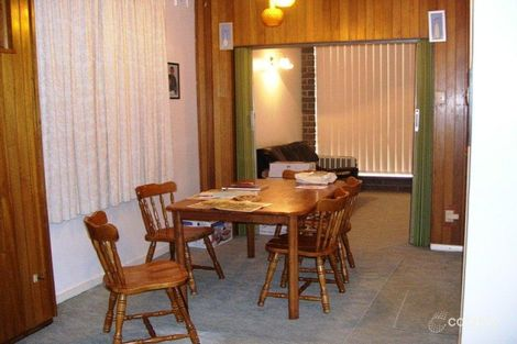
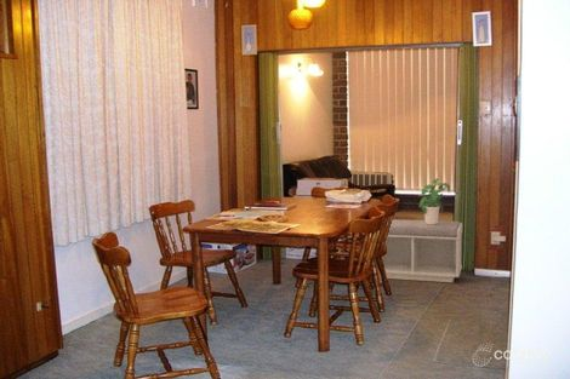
+ bench (415, 248)
+ potted plant (433, 201)
